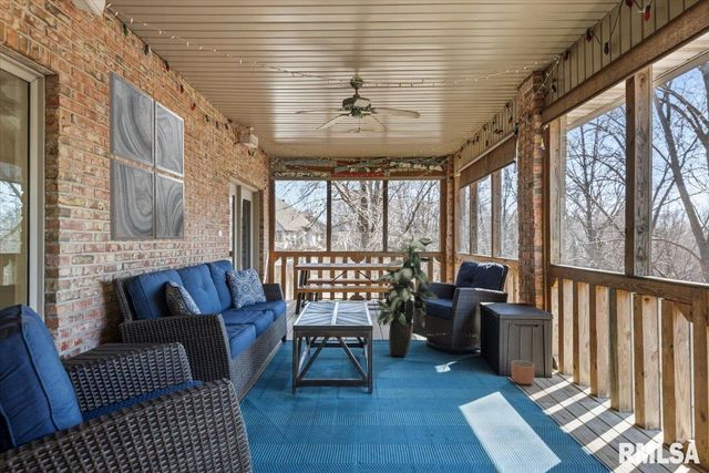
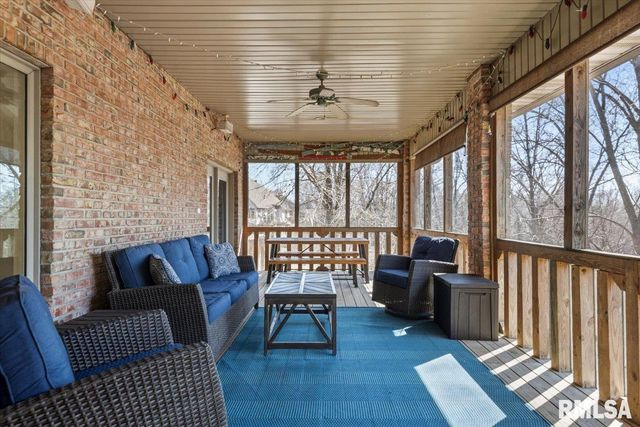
- wall art (152, 171)
- indoor plant (402, 292)
- planter (523, 372)
